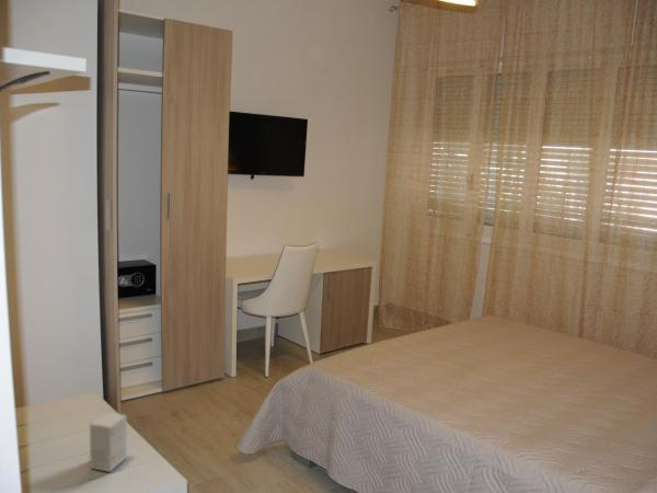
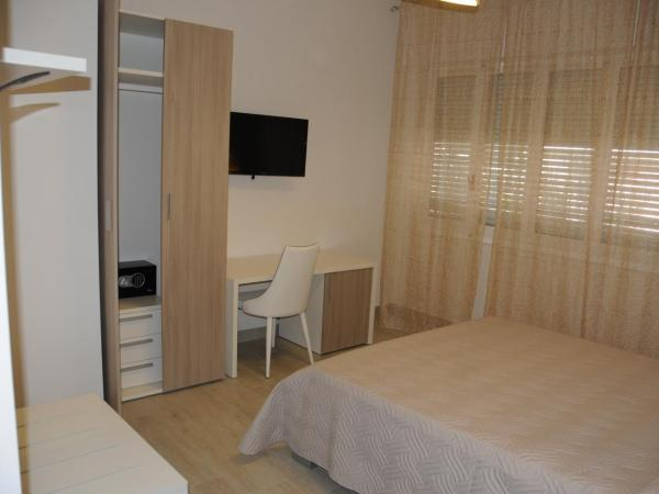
- small box (108, 440)
